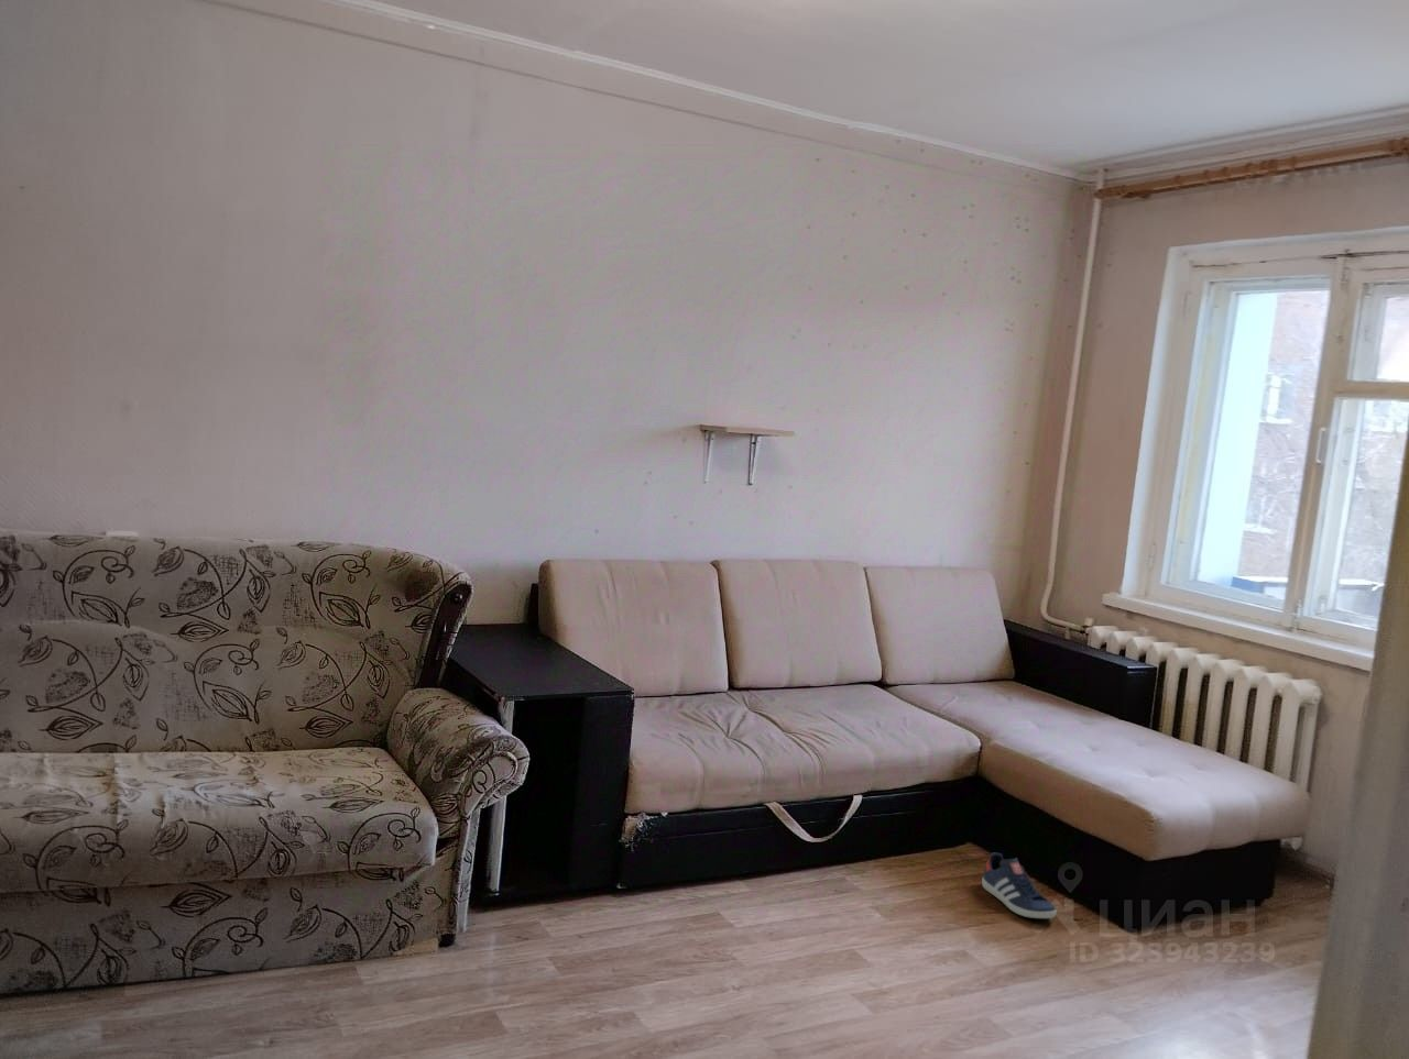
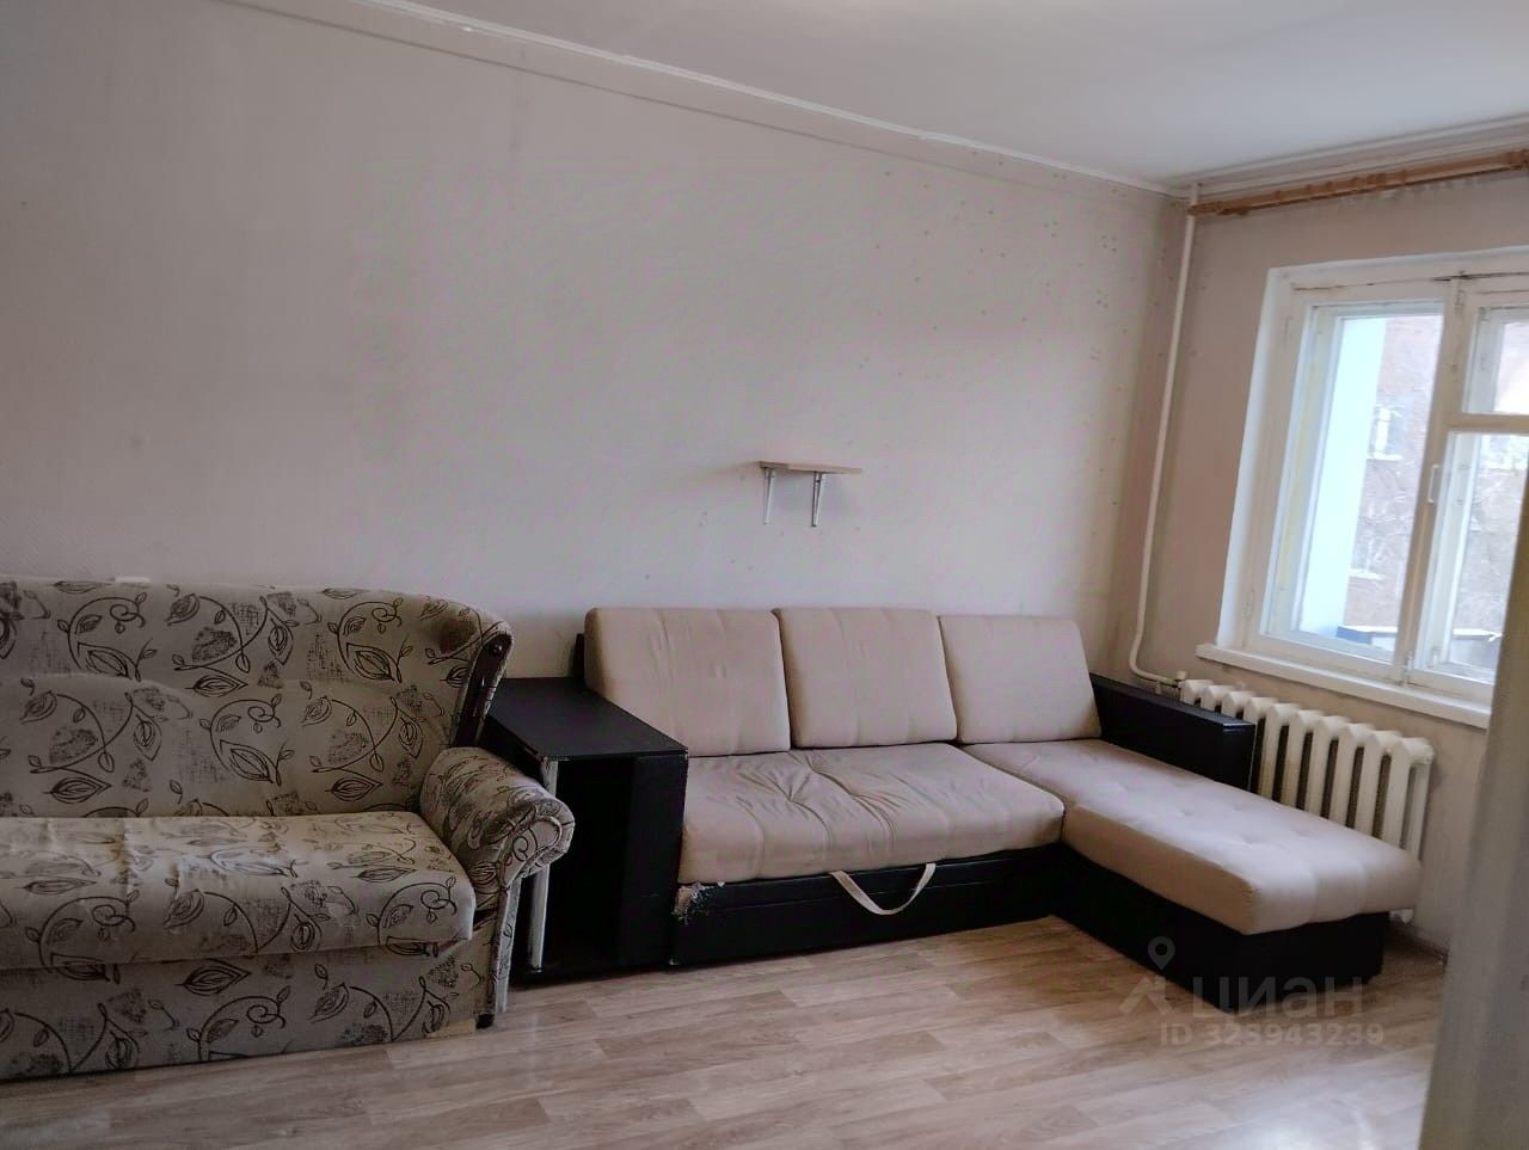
- sneaker (1017, 883)
